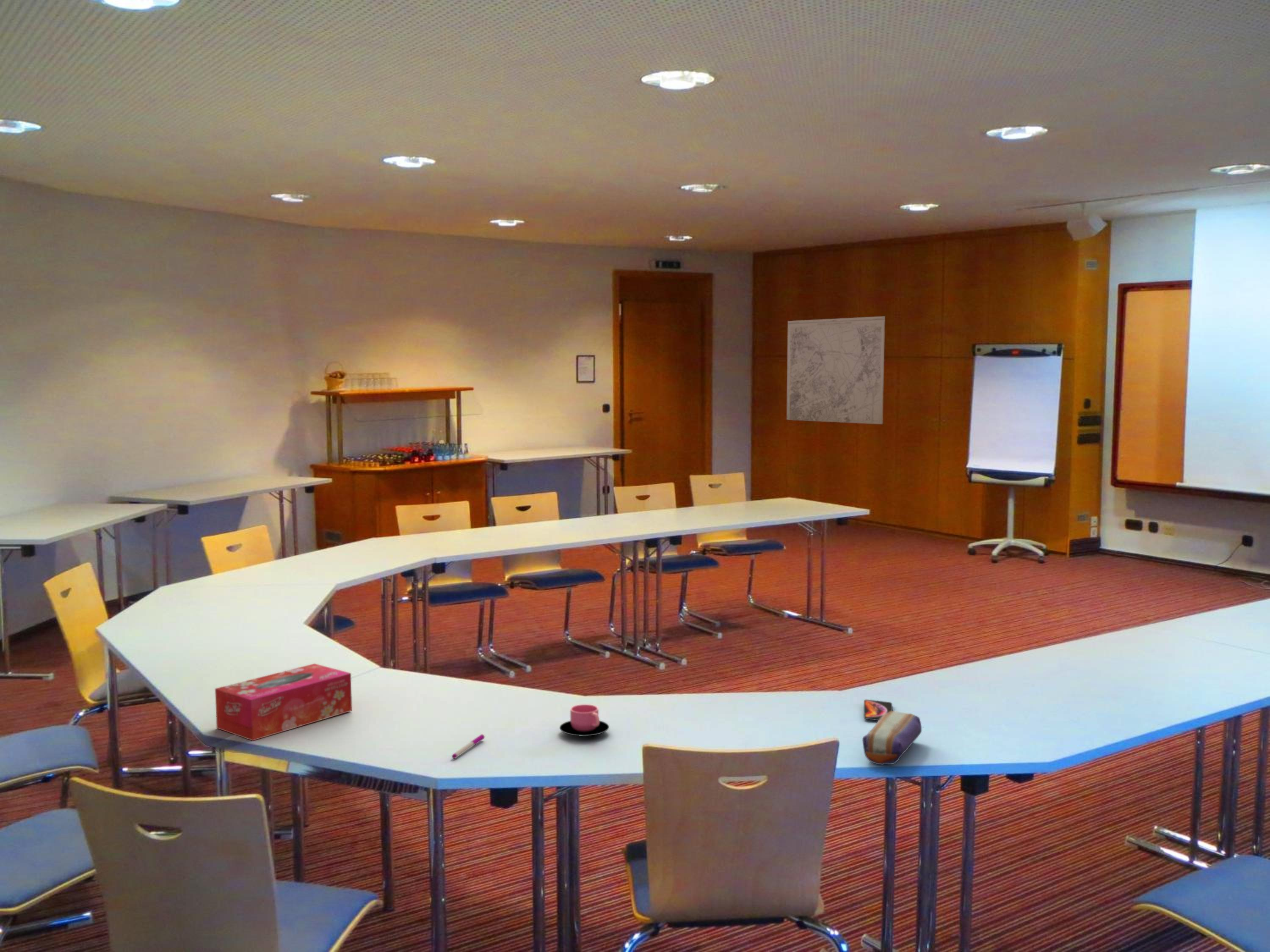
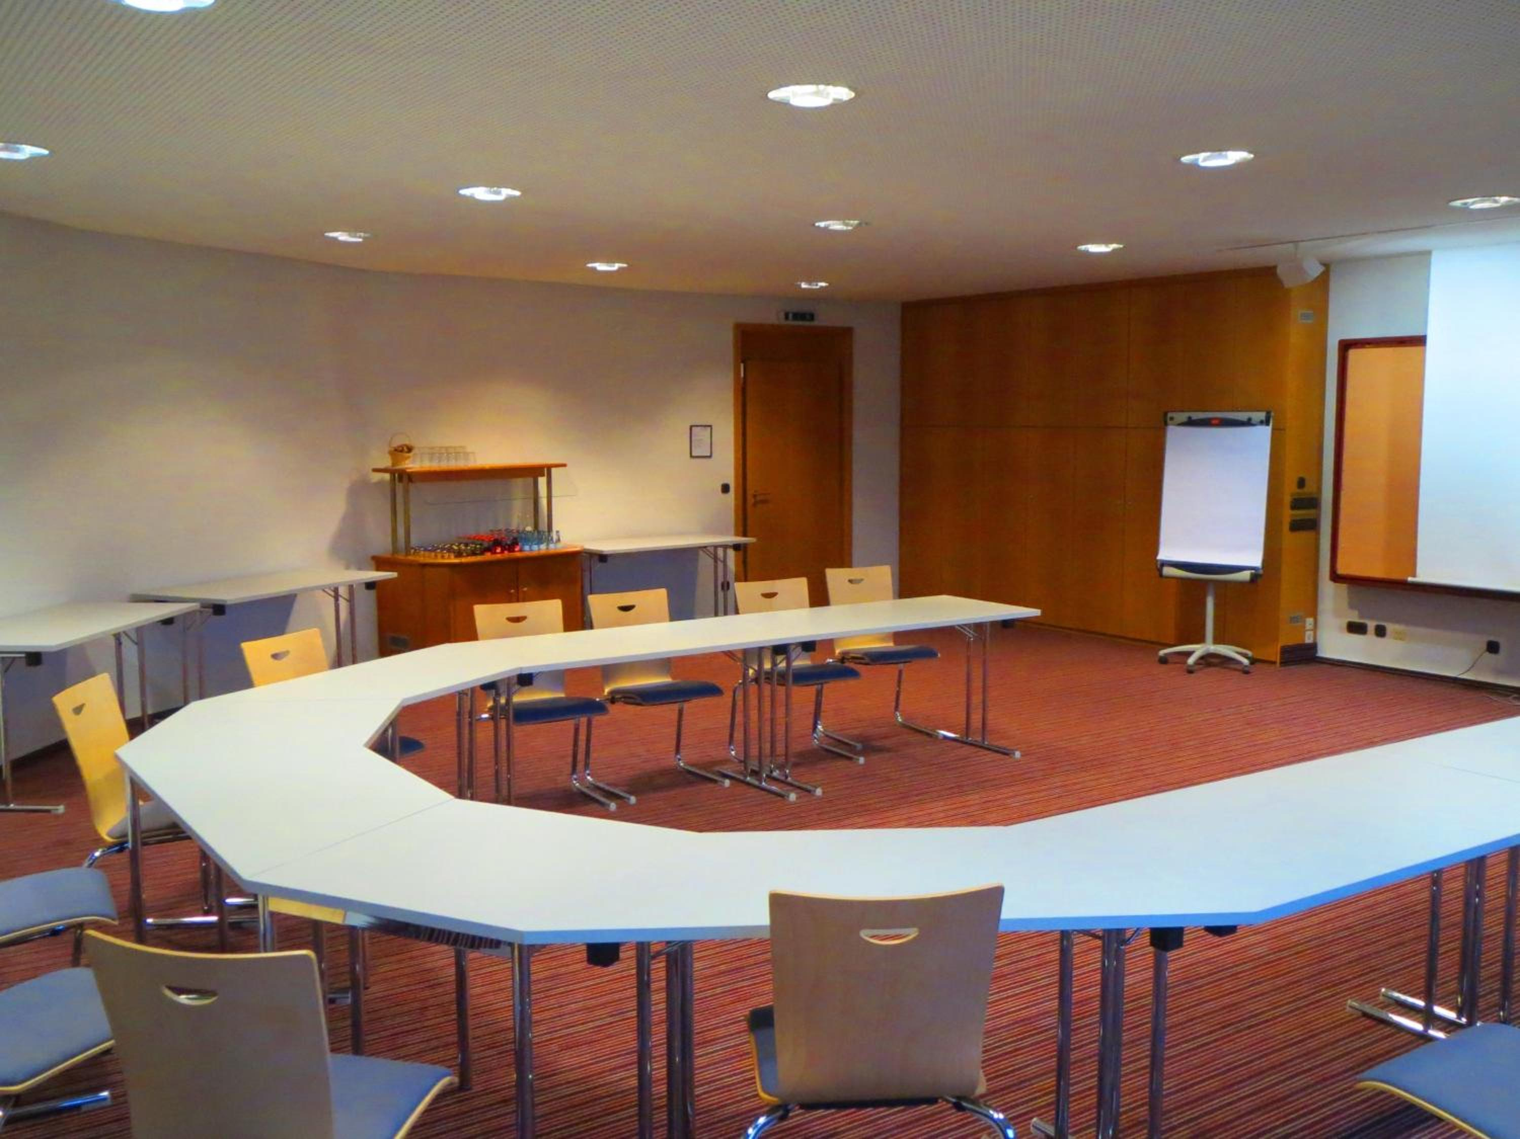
- cup (584, 721)
- map (833, 370)
- tissue box (285, 700)
- pencil case (893, 736)
- pen (468, 746)
- smartphone (878, 710)
